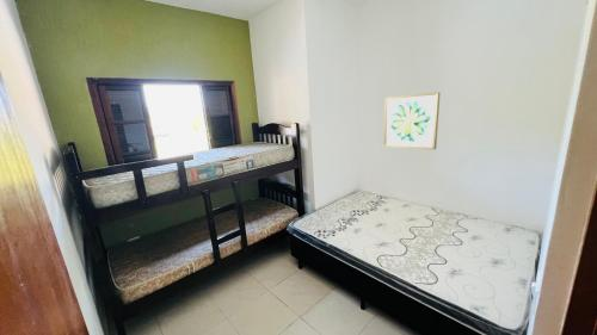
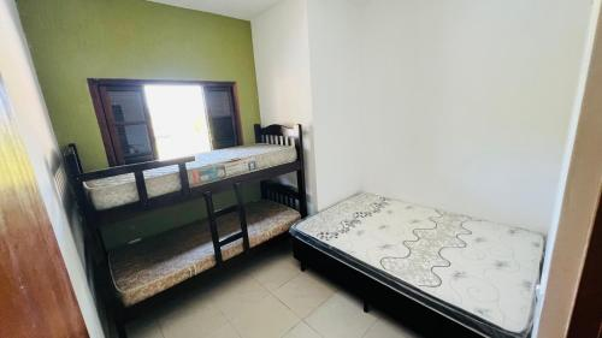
- wall art (408, 122)
